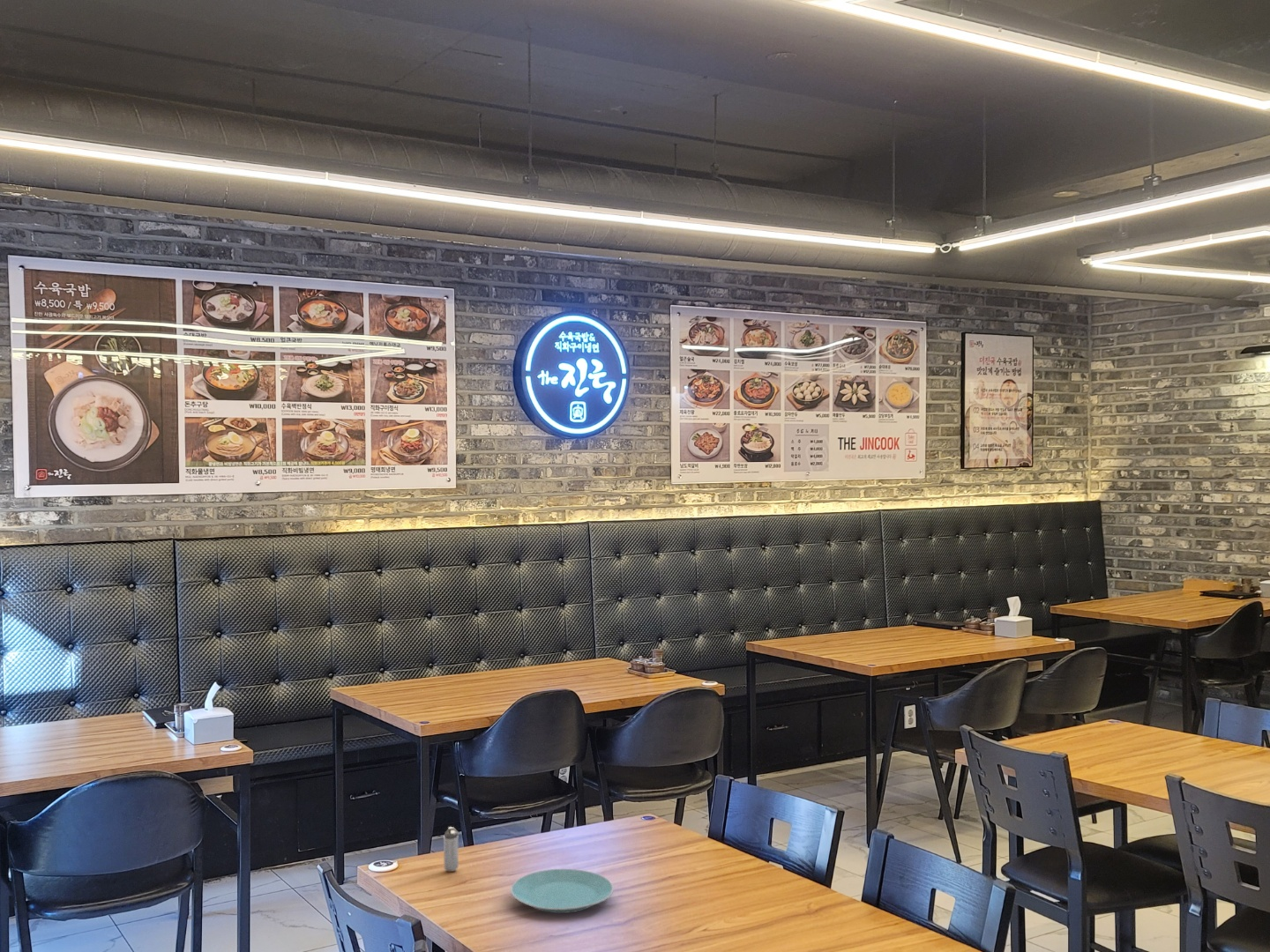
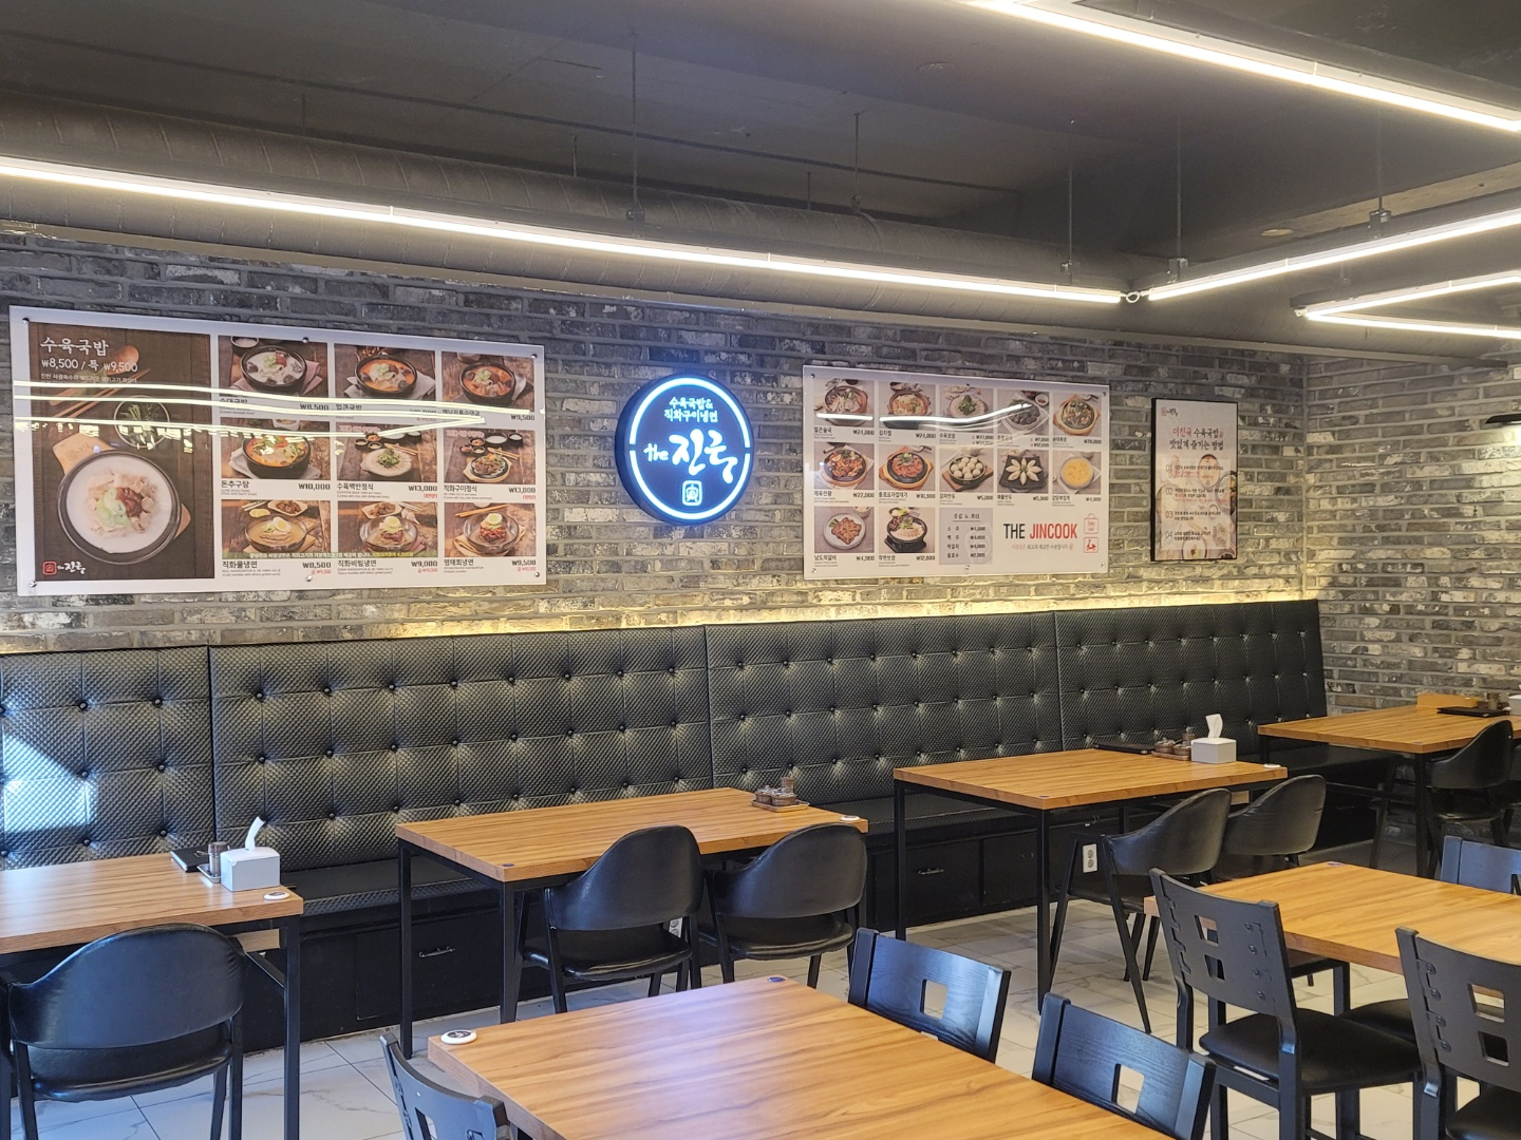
- shaker (451, 848)
- plate (562, 893)
